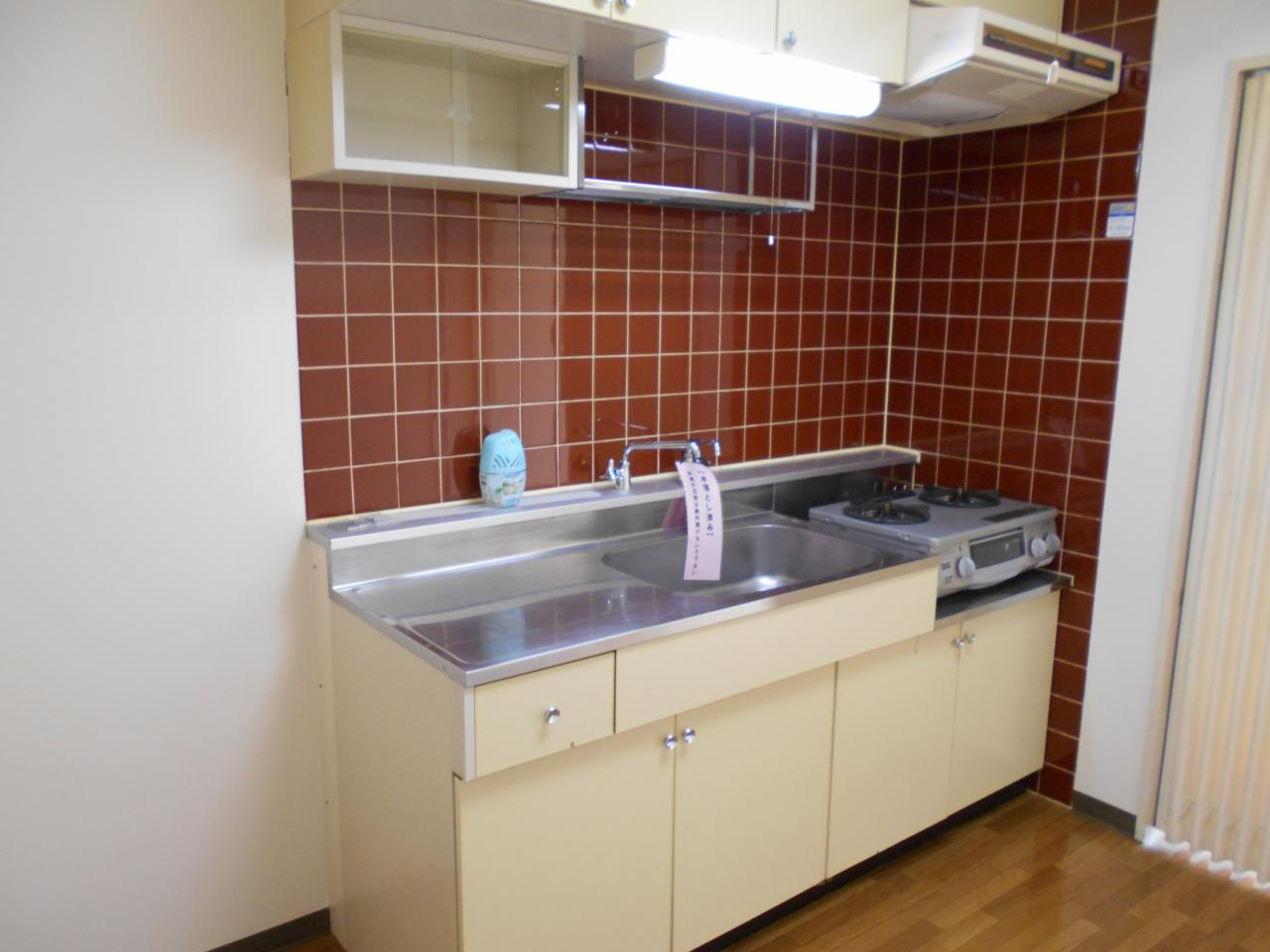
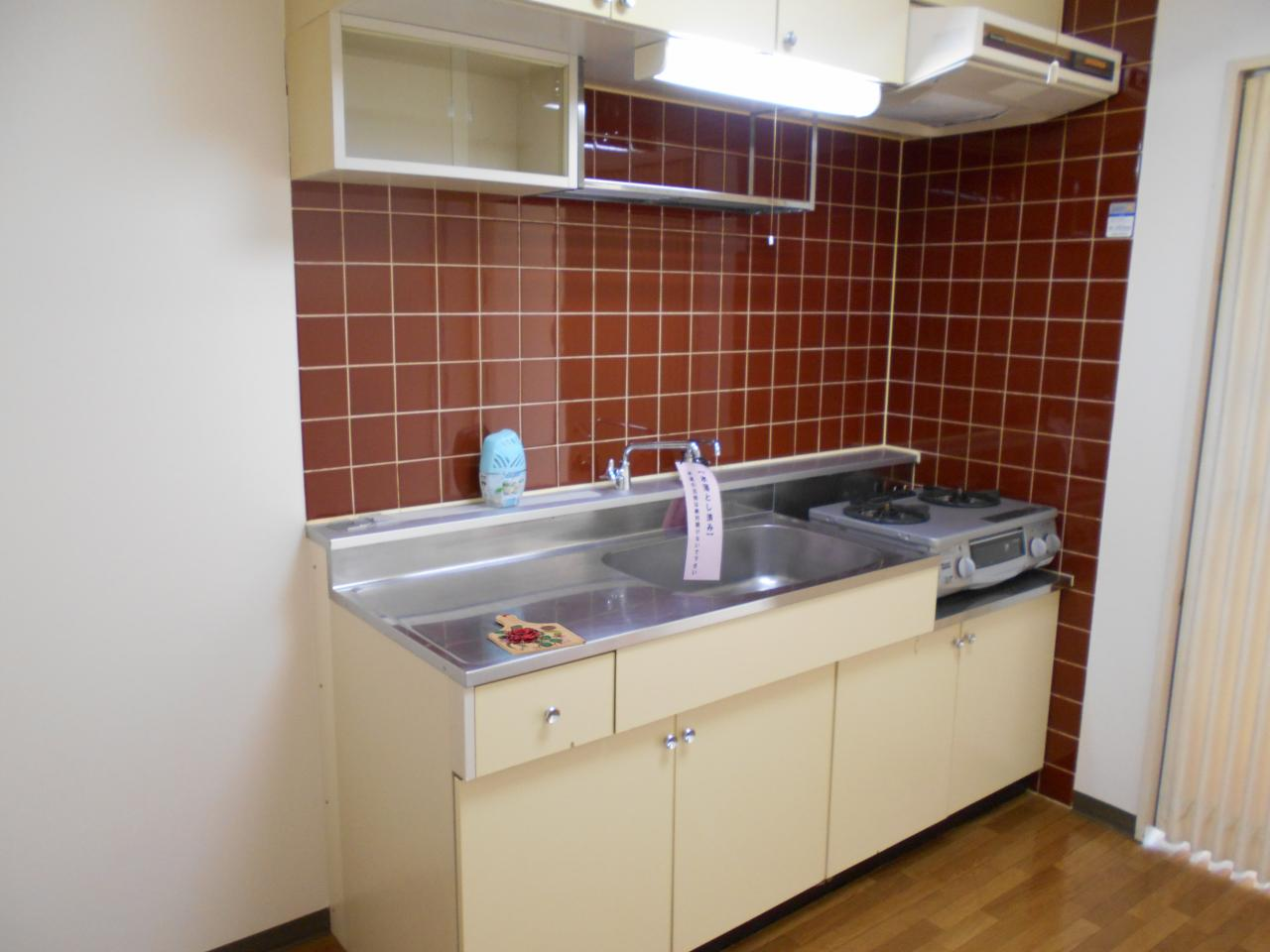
+ cutting board (525, 627)
